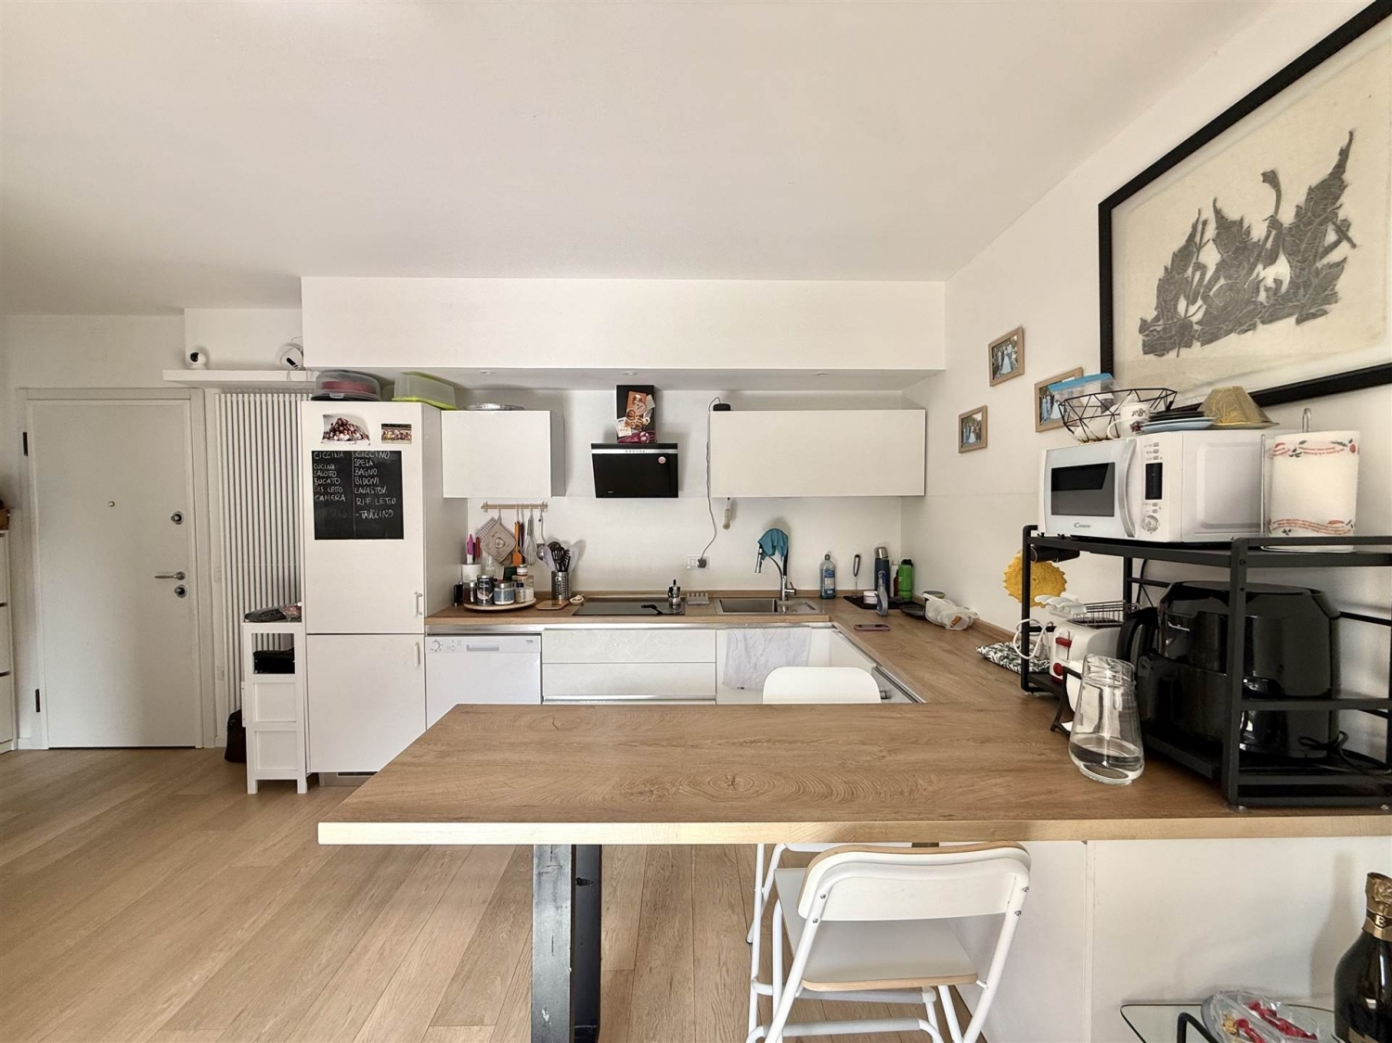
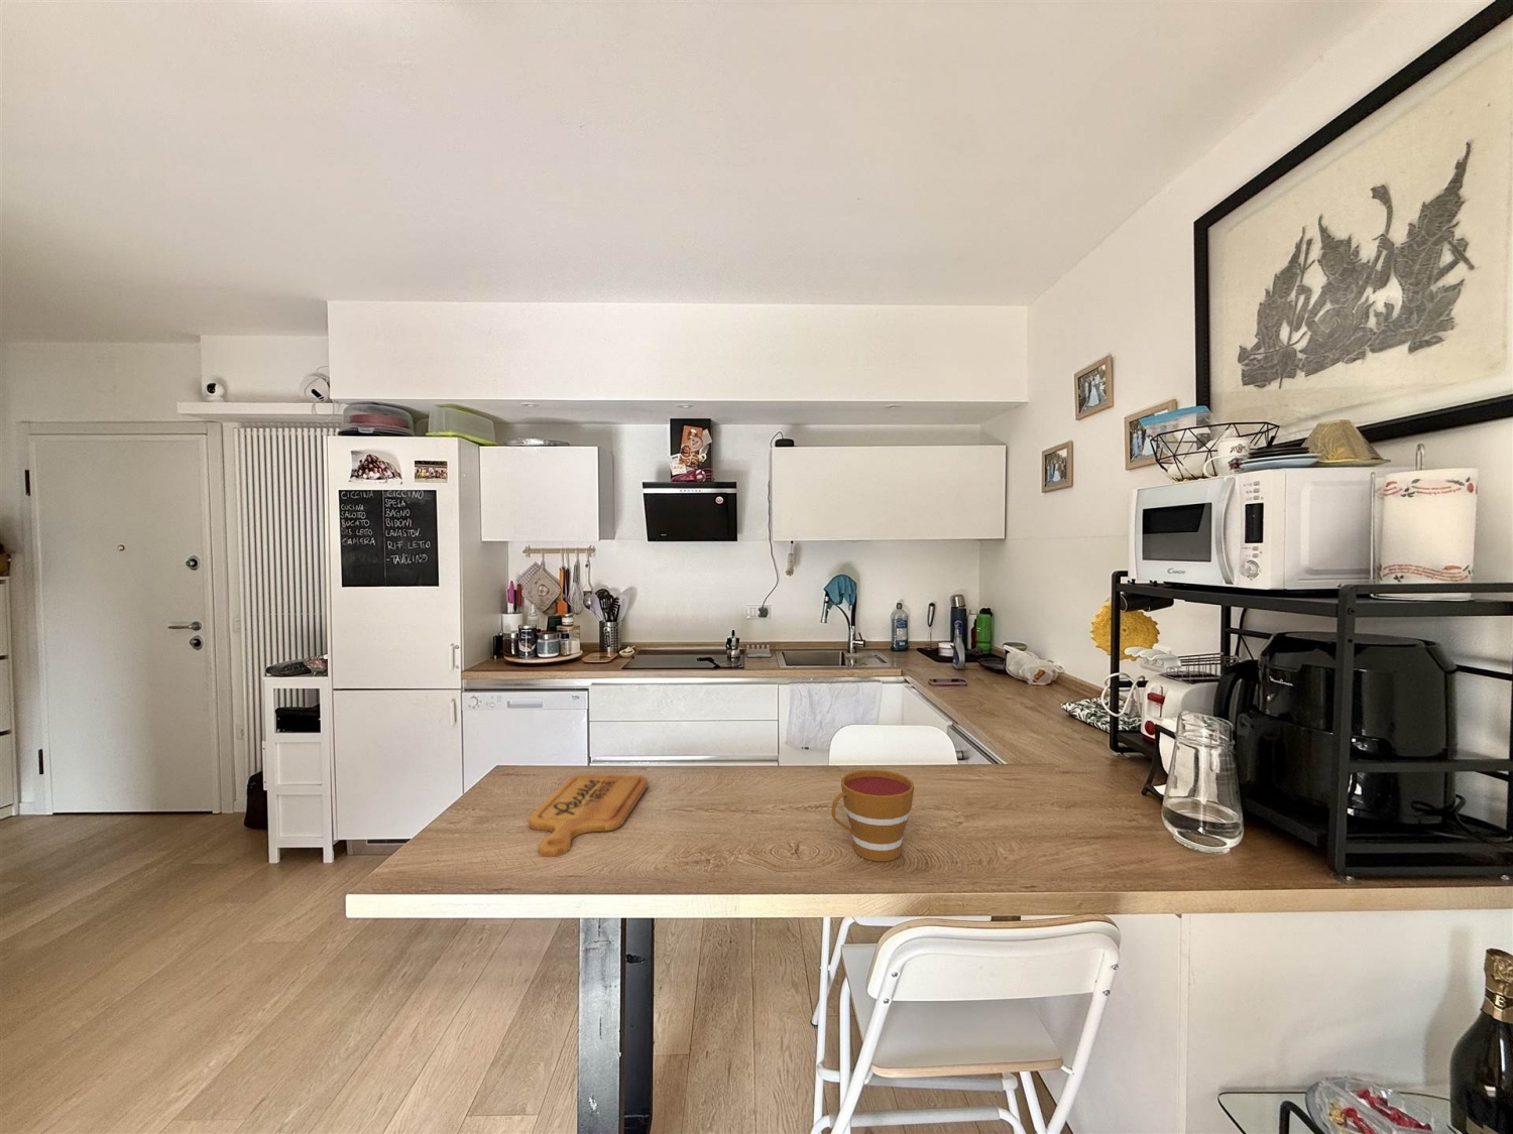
+ cutting board (584, 810)
+ cup (872, 816)
